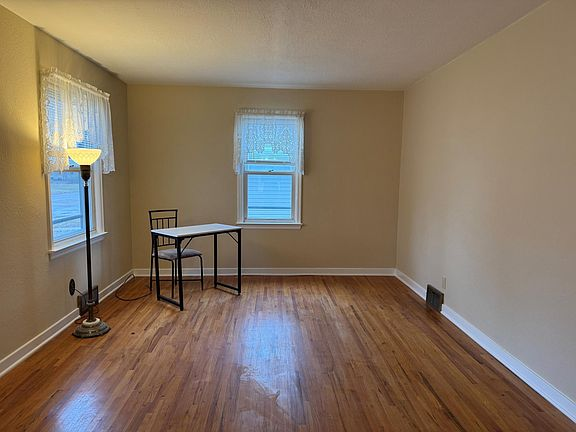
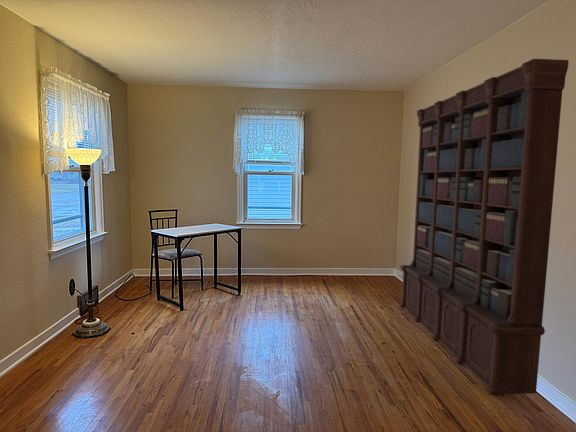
+ bookcase (457, 219)
